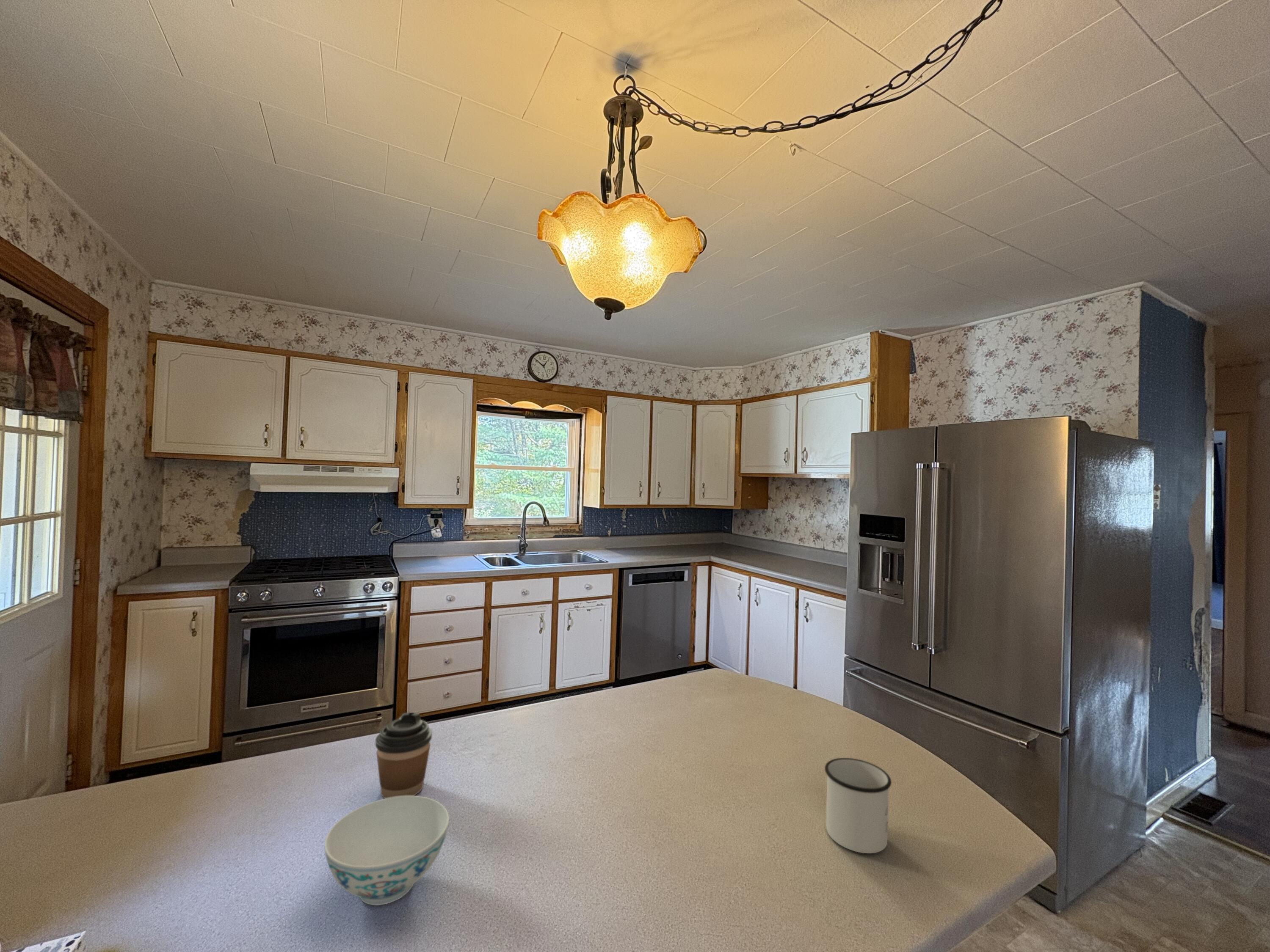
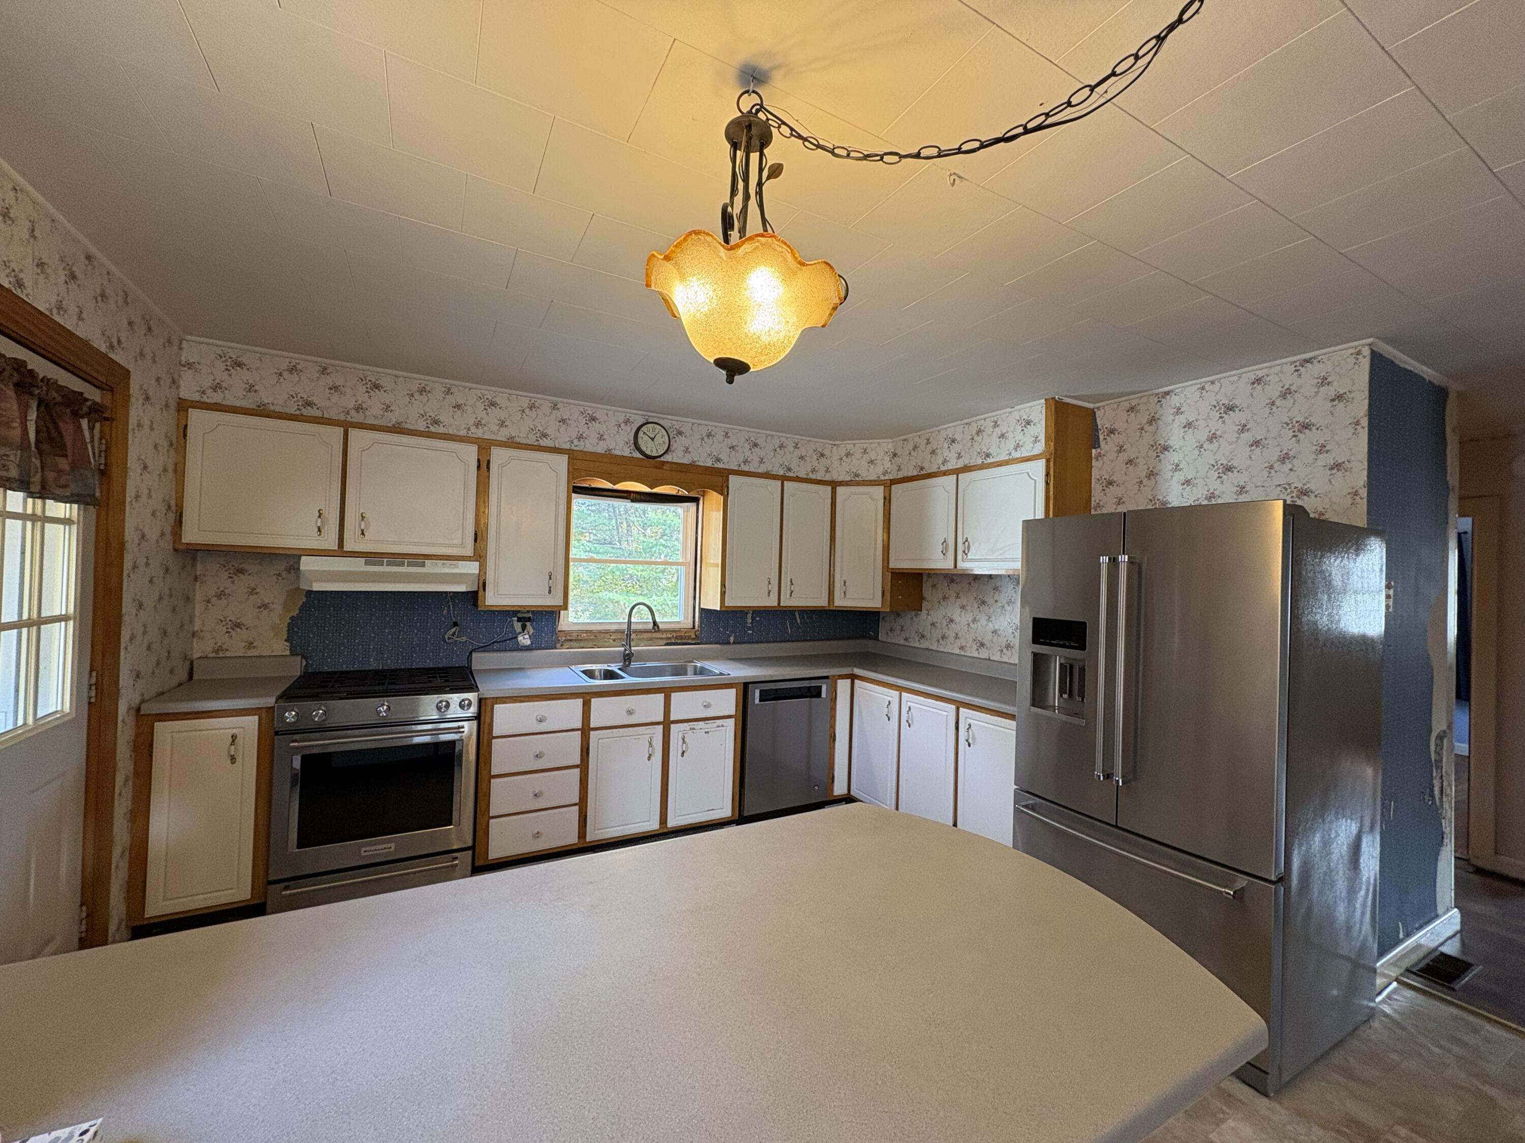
- mug (852, 798)
- chinaware (388, 857)
- coffee cup (403, 754)
